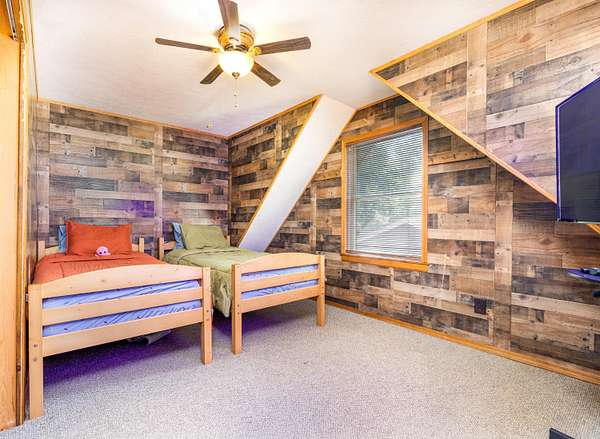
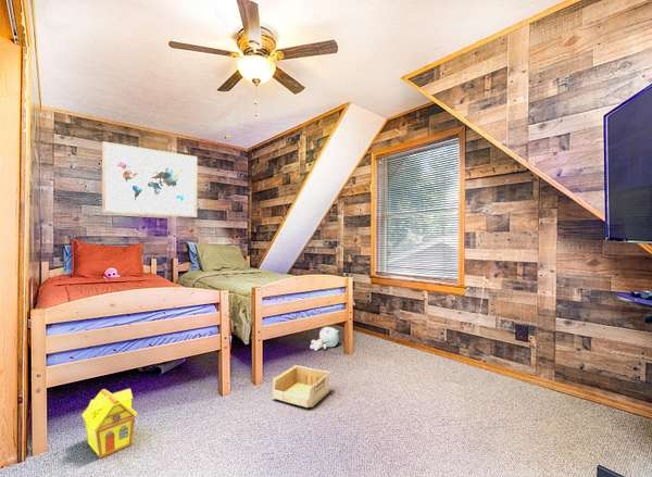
+ plush toy (324, 337)
+ wall art (153, 181)
+ storage bin (301, 385)
+ toy house (110, 418)
